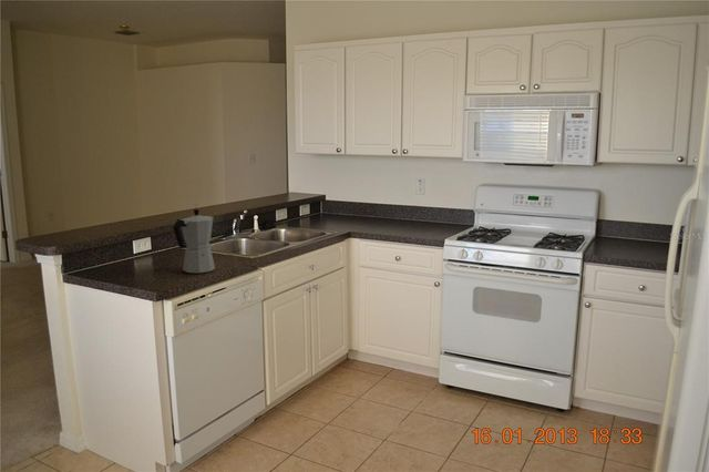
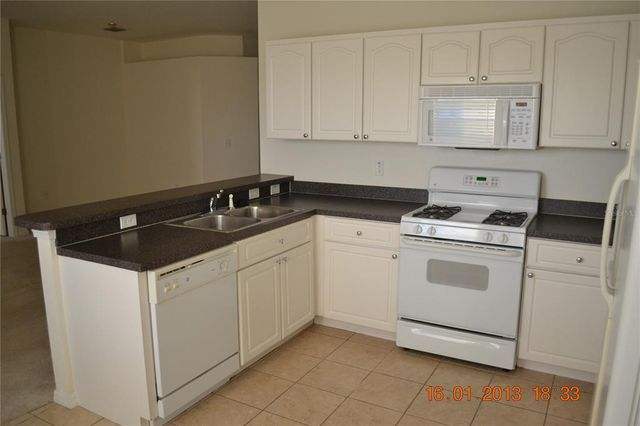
- moka pot (195, 239)
